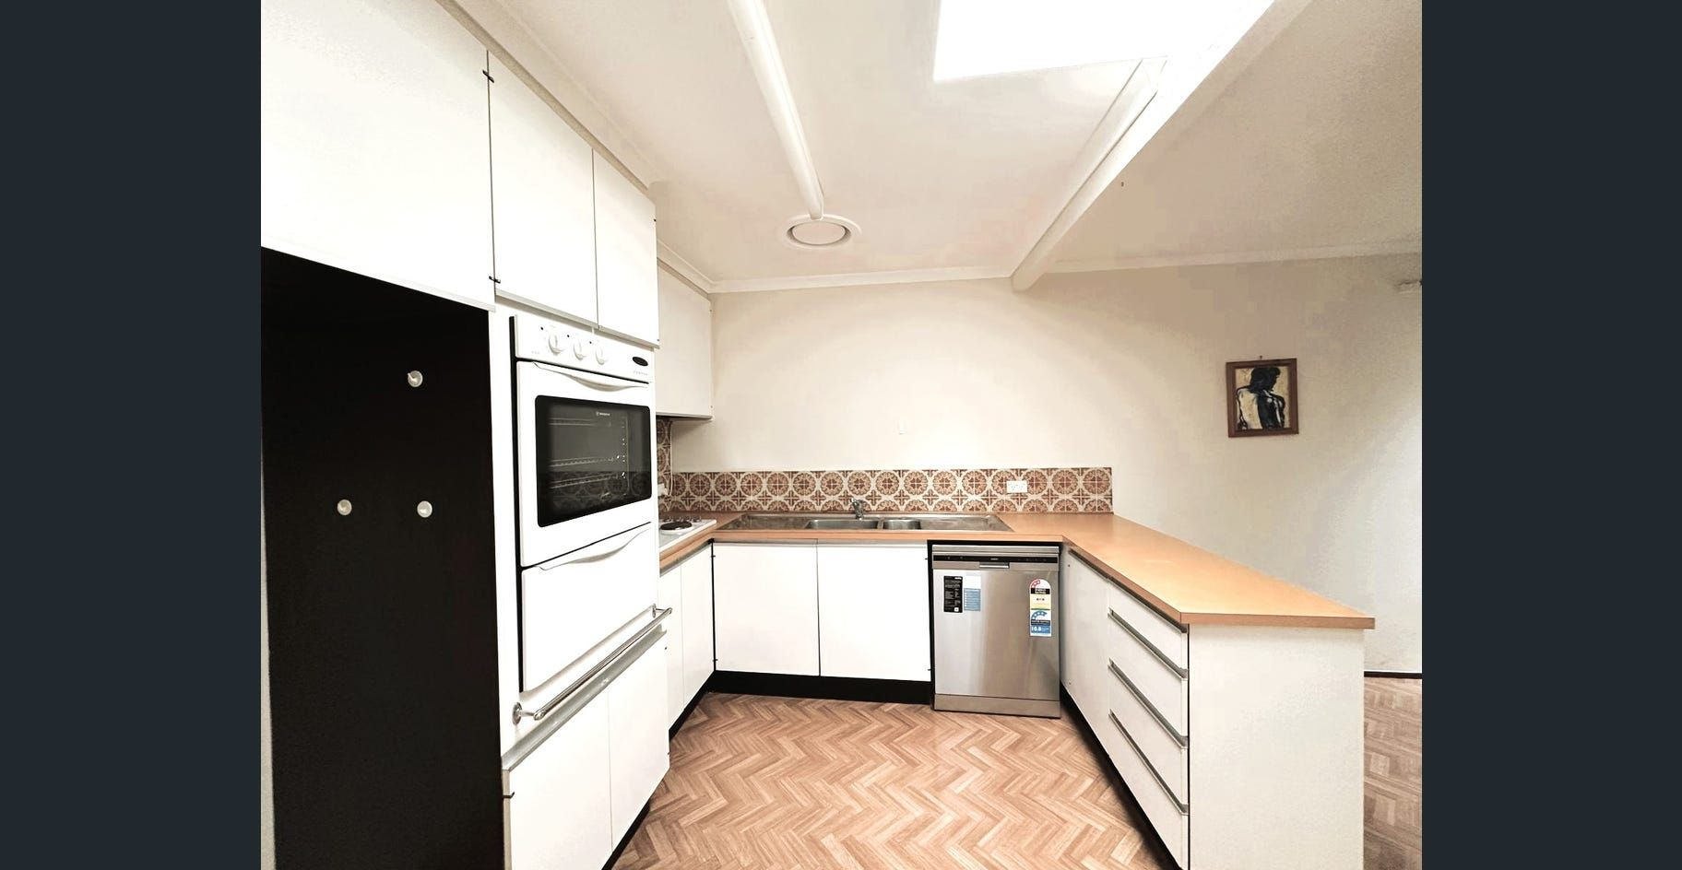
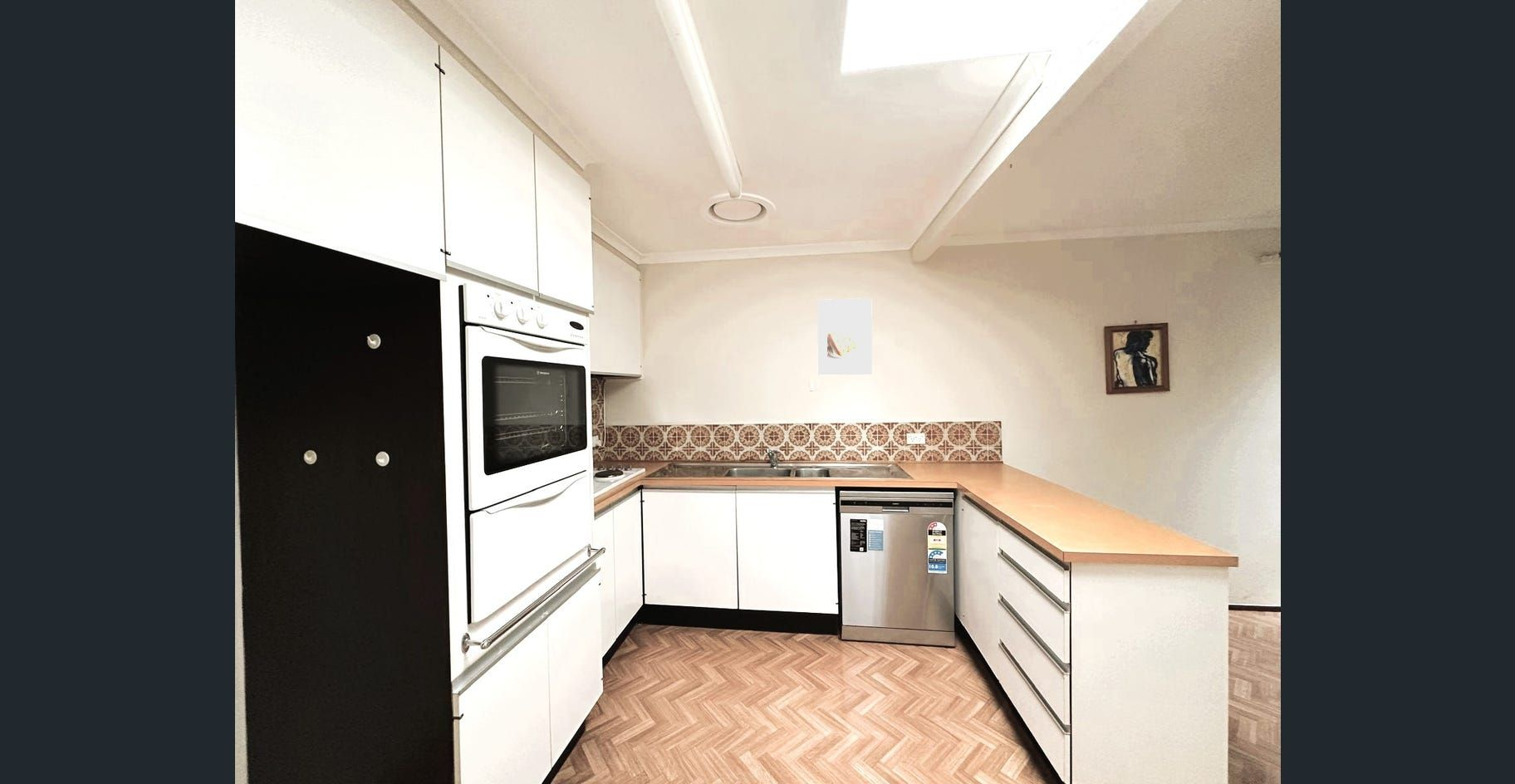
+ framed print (844, 336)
